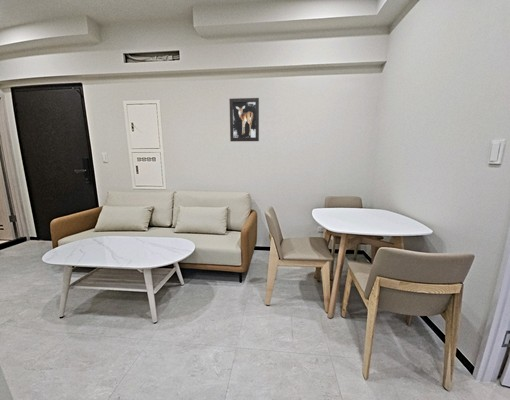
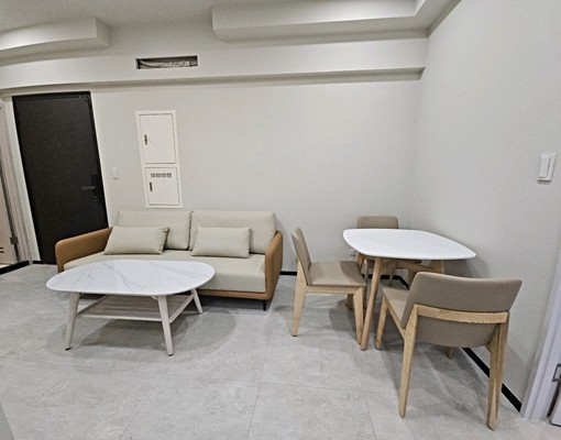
- wall art (244, 120)
